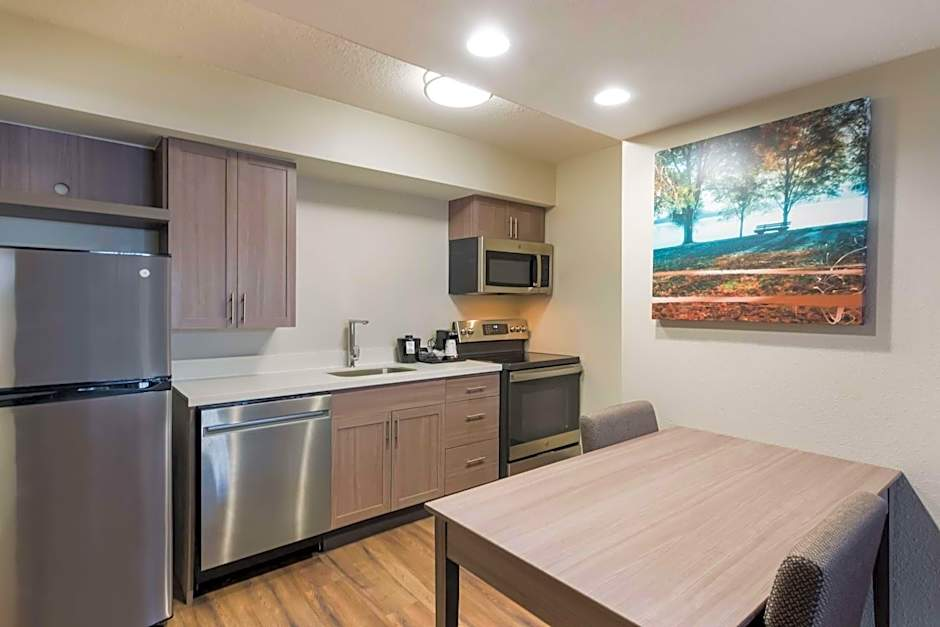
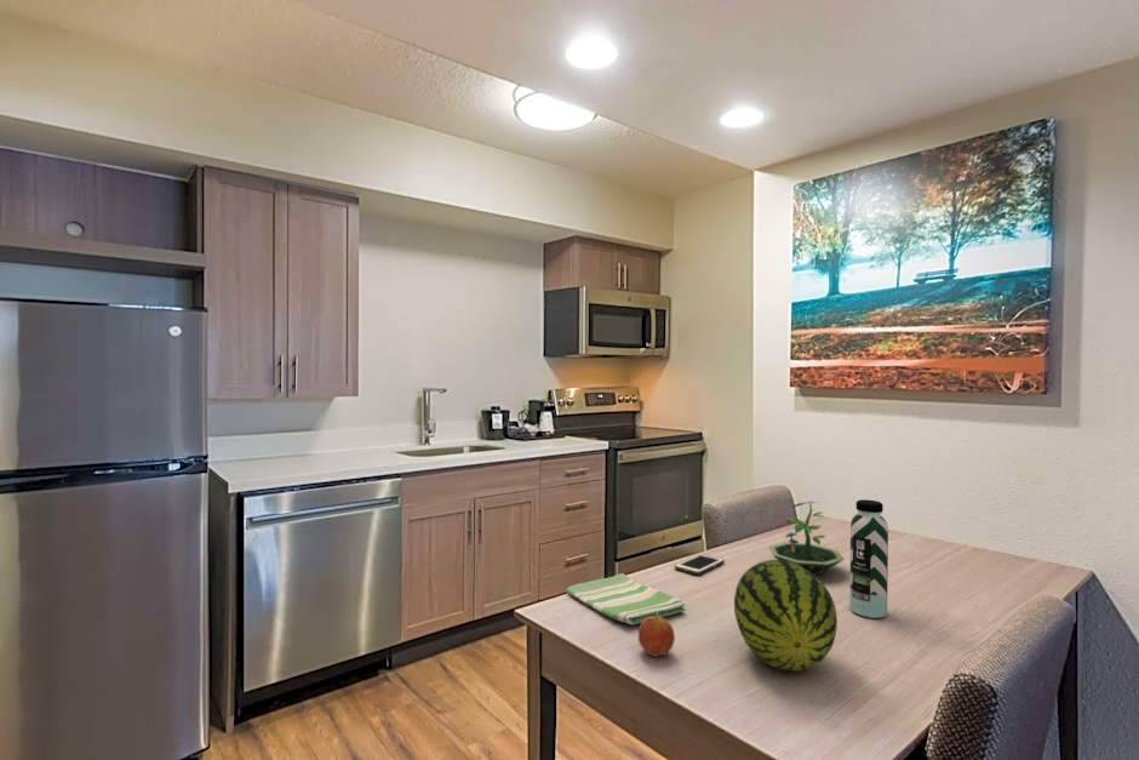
+ dish towel (624, 596)
+ terrarium (807, 516)
+ cell phone (699, 564)
+ fruit (656, 633)
+ water bottle (869, 556)
+ fruit (783, 612)
